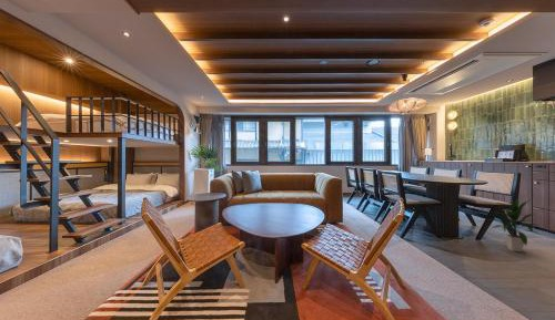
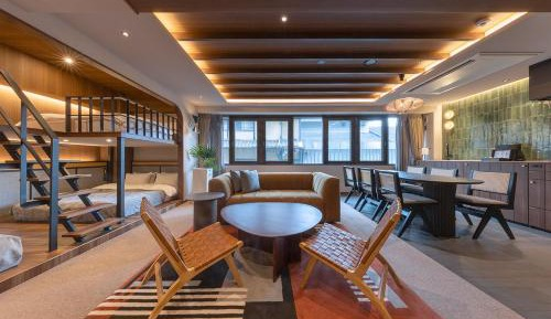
- indoor plant (514, 224)
